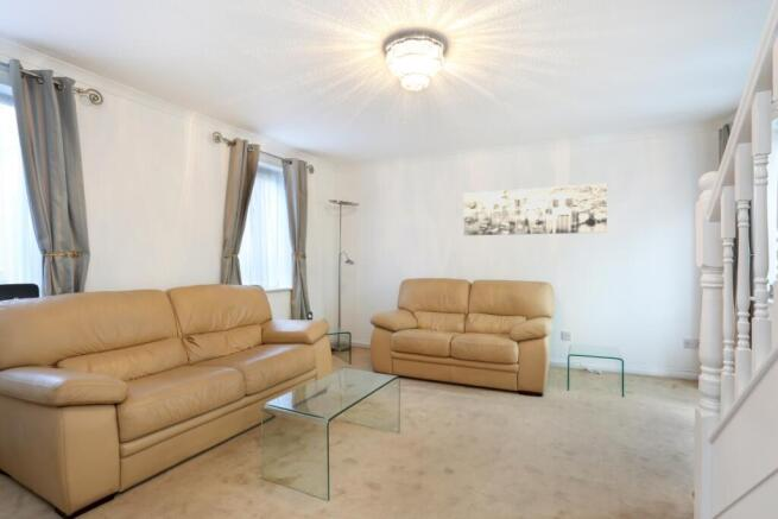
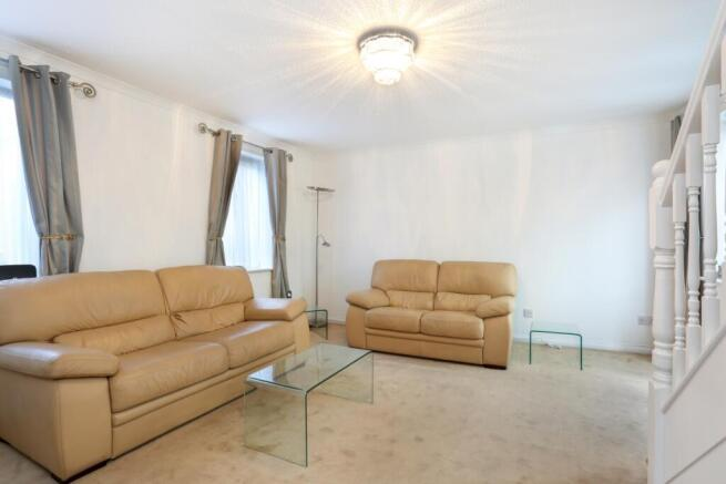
- wall art (530, 211)
